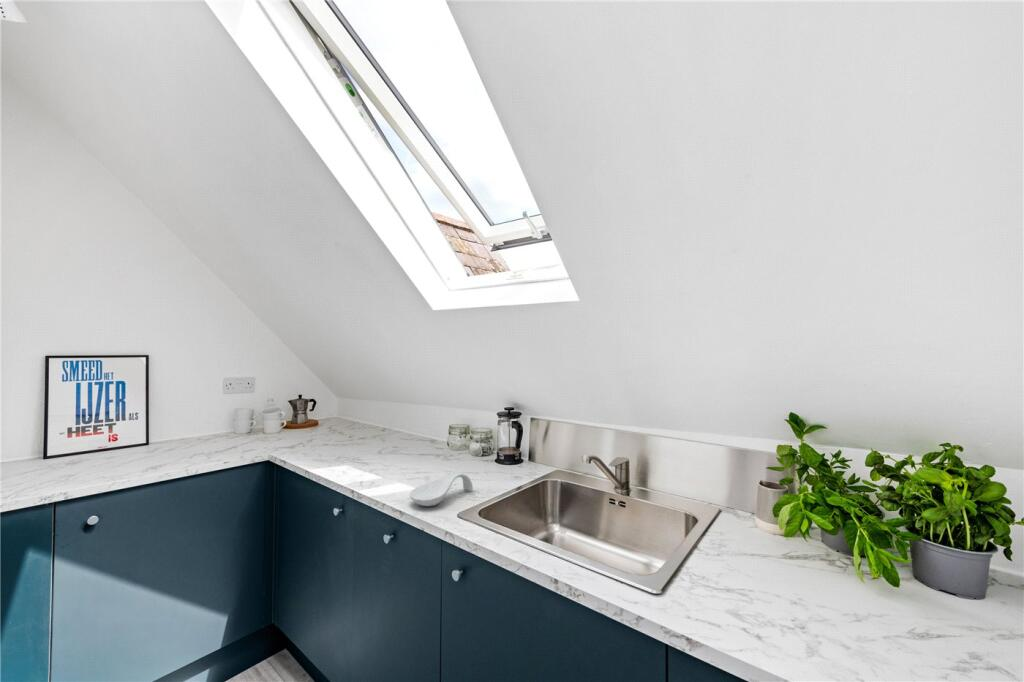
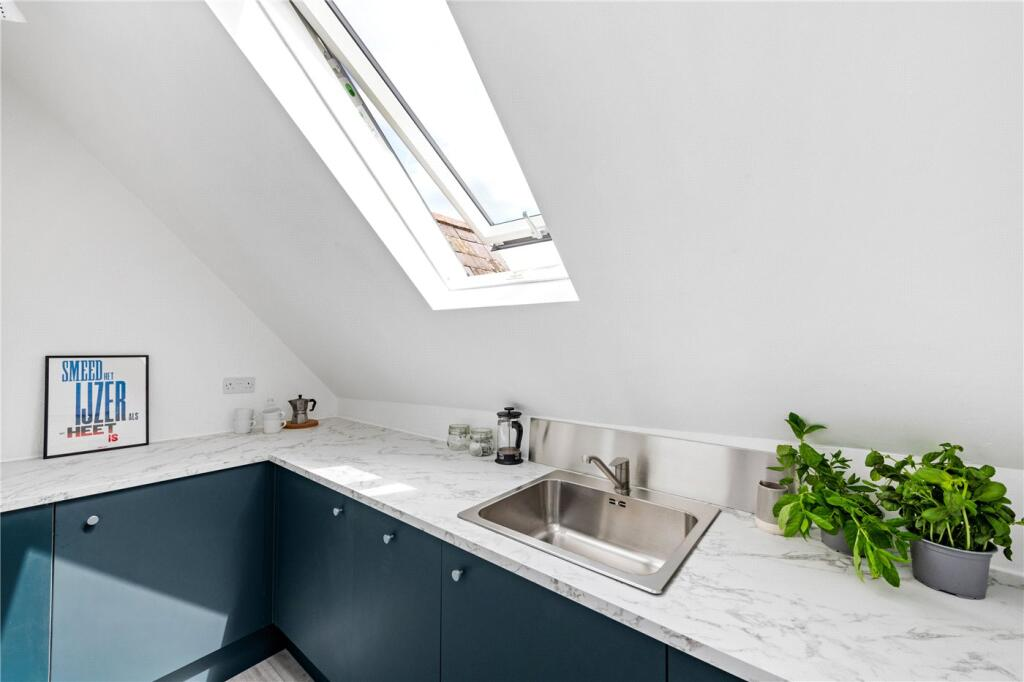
- spoon rest (442, 487)
